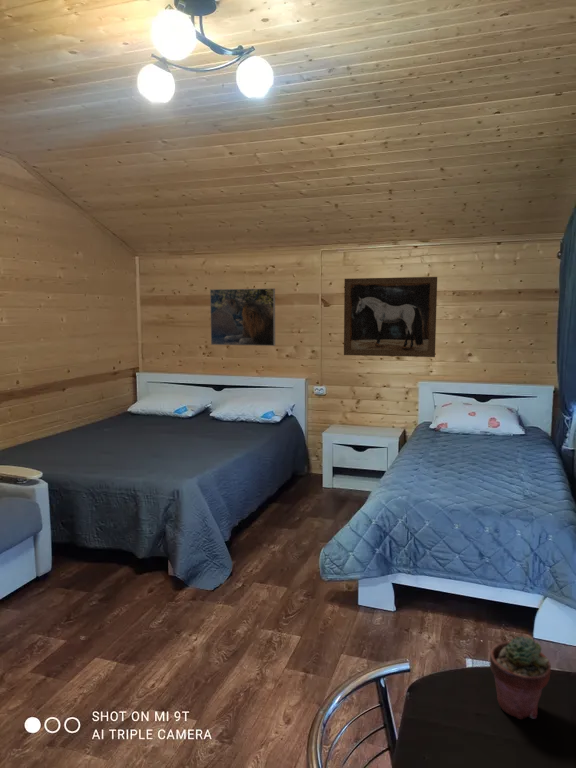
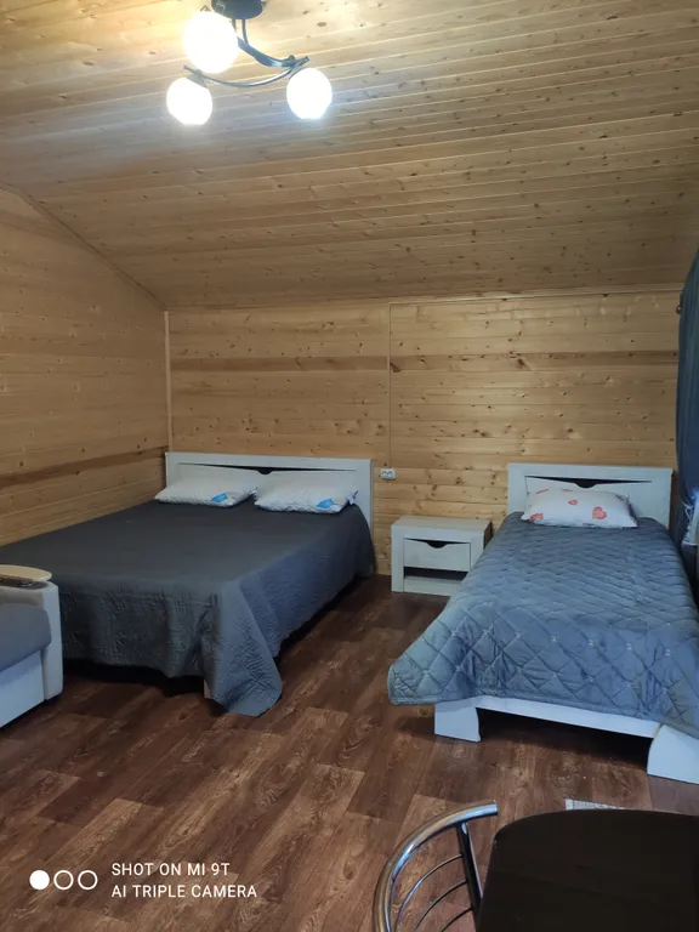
- potted succulent (519, 672)
- wall art (389, 317)
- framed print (242, 317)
